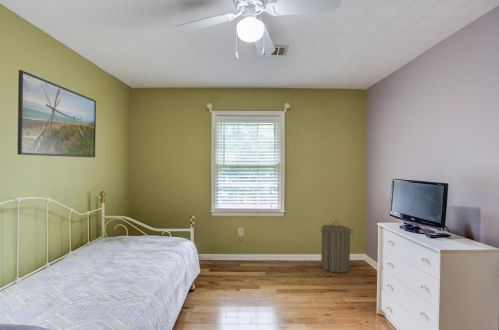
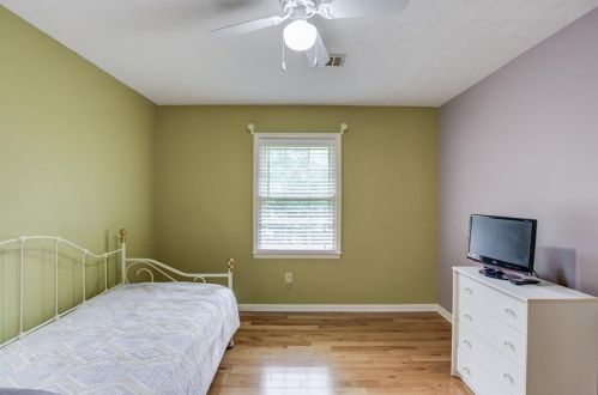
- laundry hamper (335, 244)
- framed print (64, 122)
